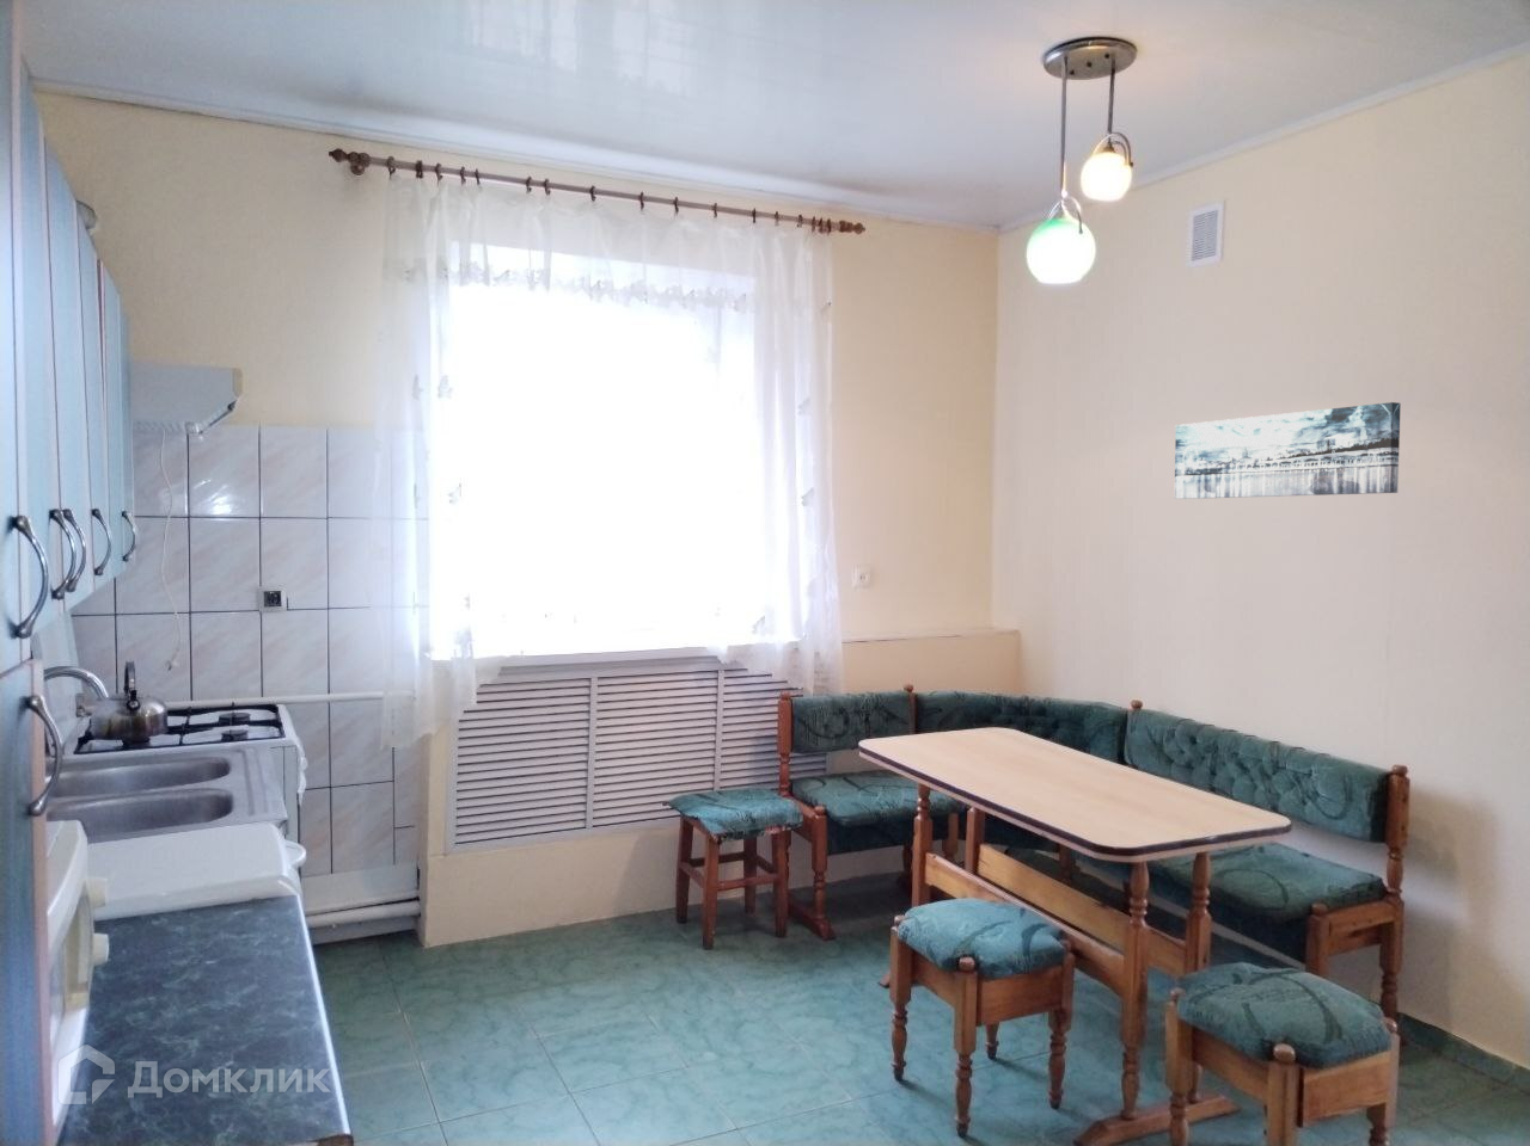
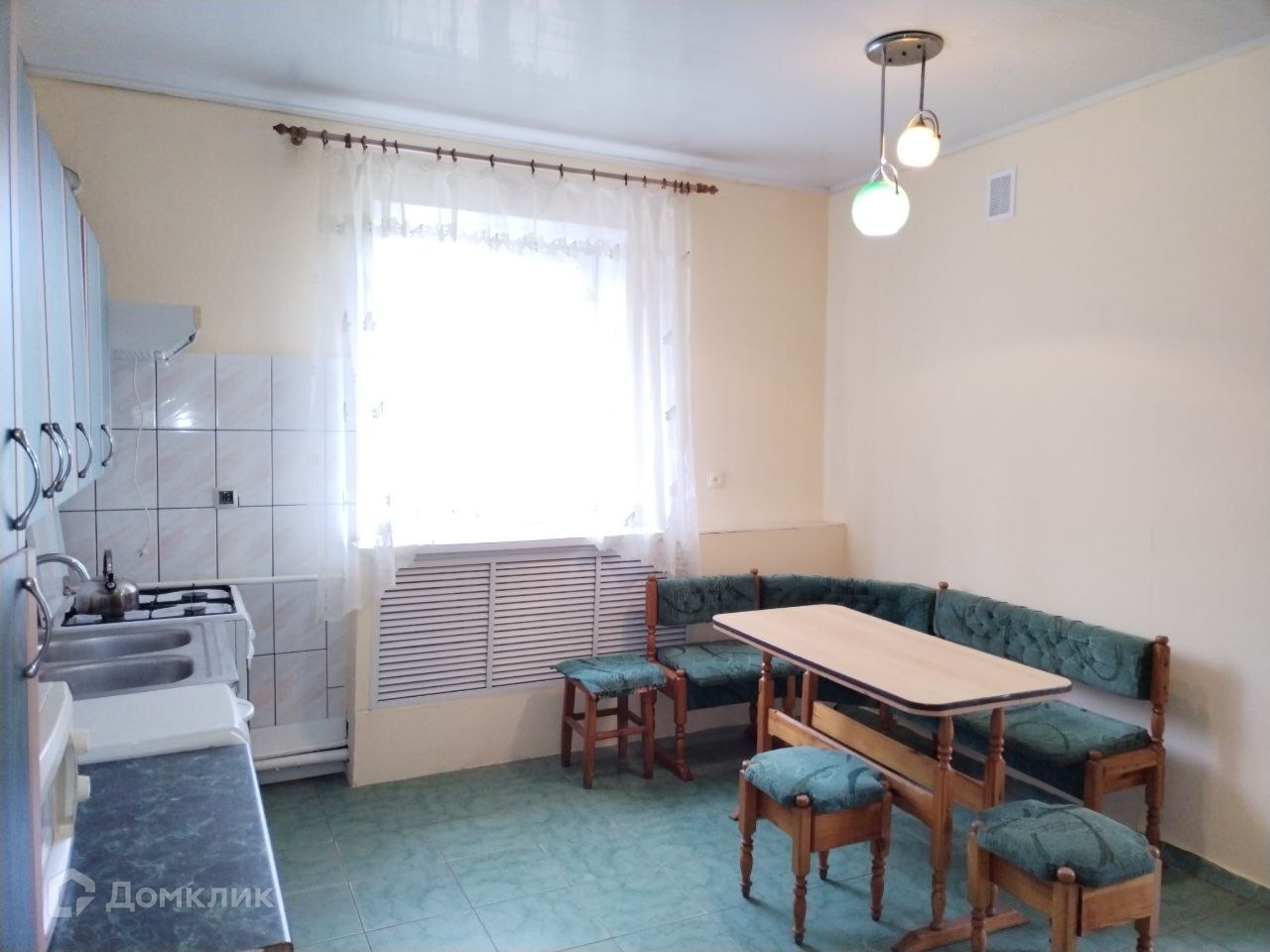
- wall art (1276, 455)
